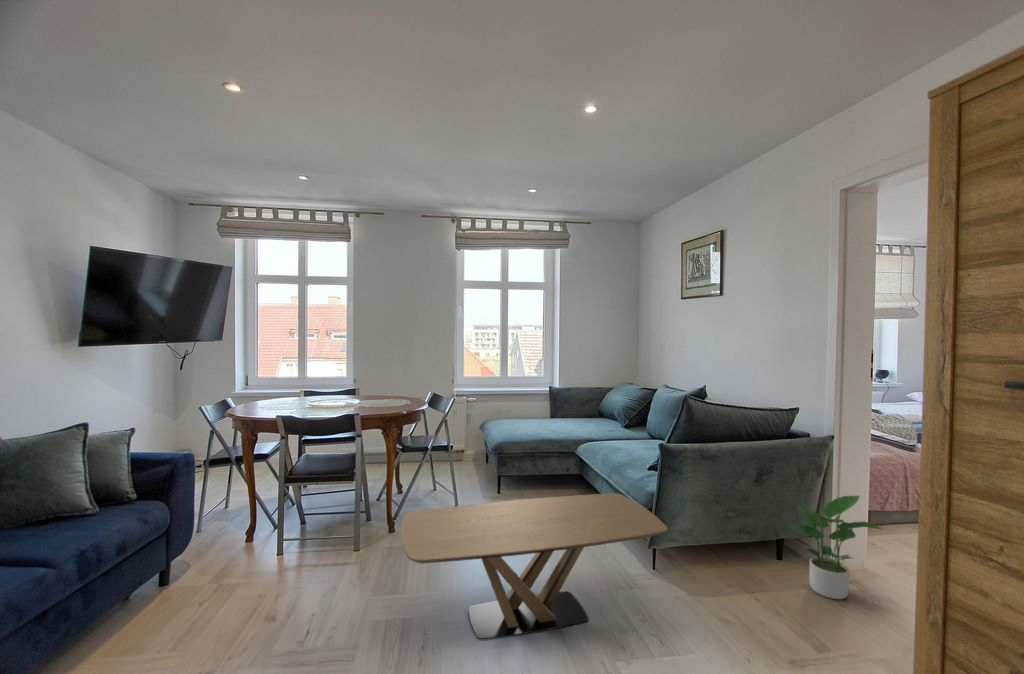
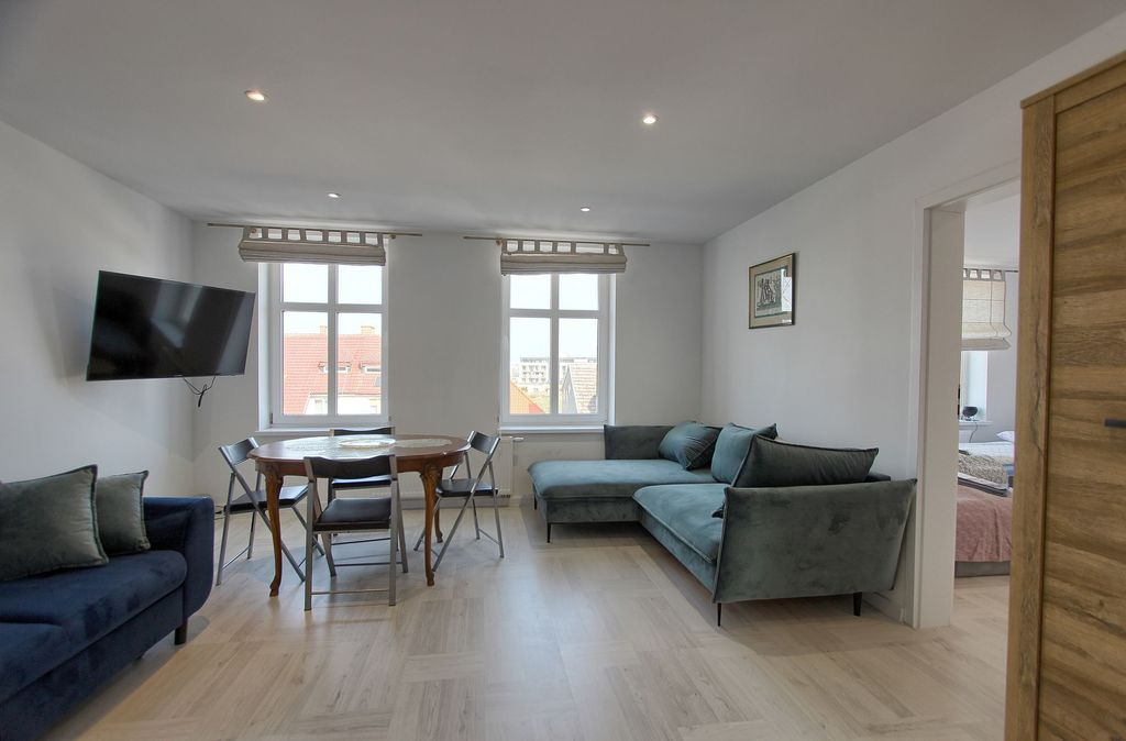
- coffee table (532, 567)
- potted plant (822, 541)
